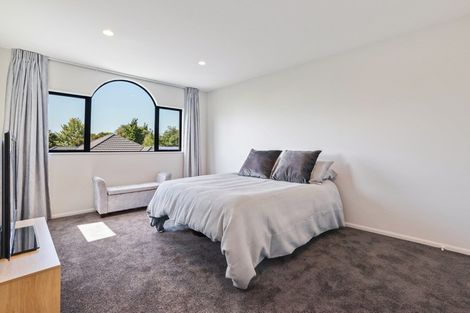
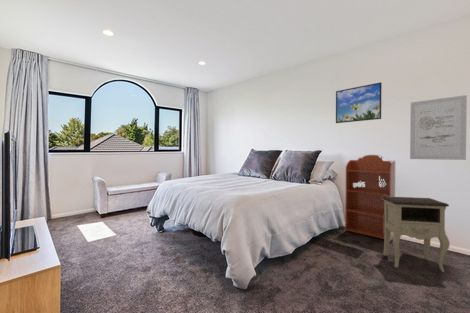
+ bookcase (369, 194)
+ wall art (436, 129)
+ nightstand (412, 231)
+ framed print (357, 104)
